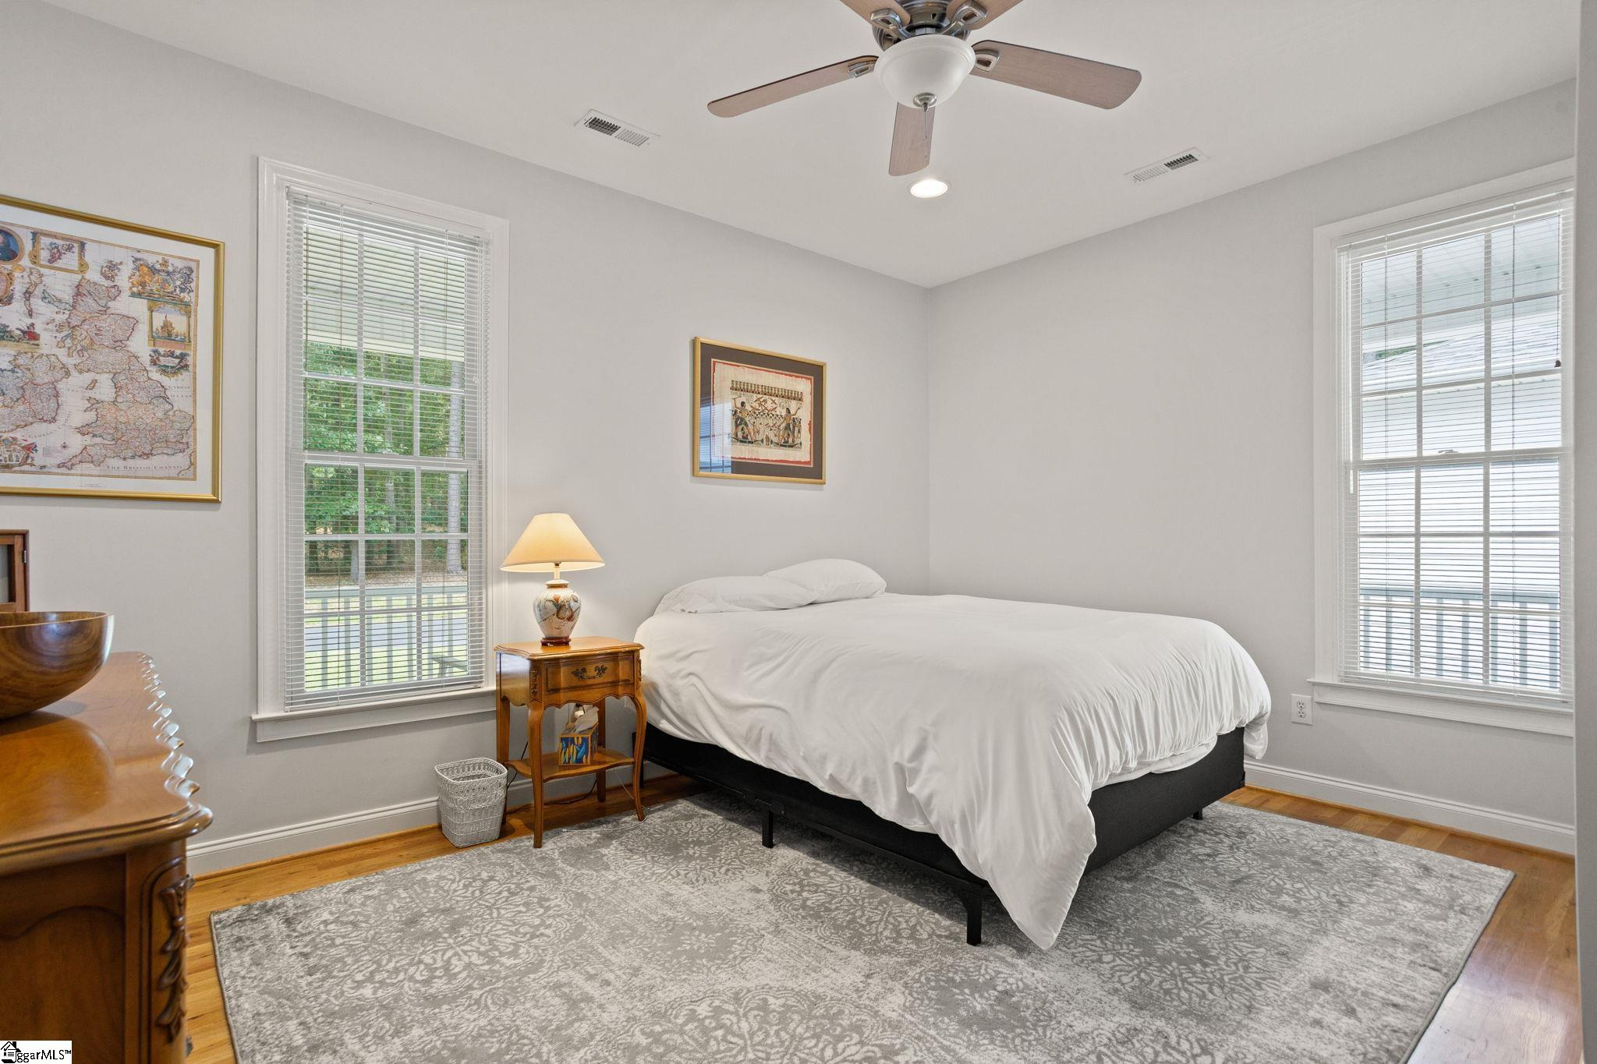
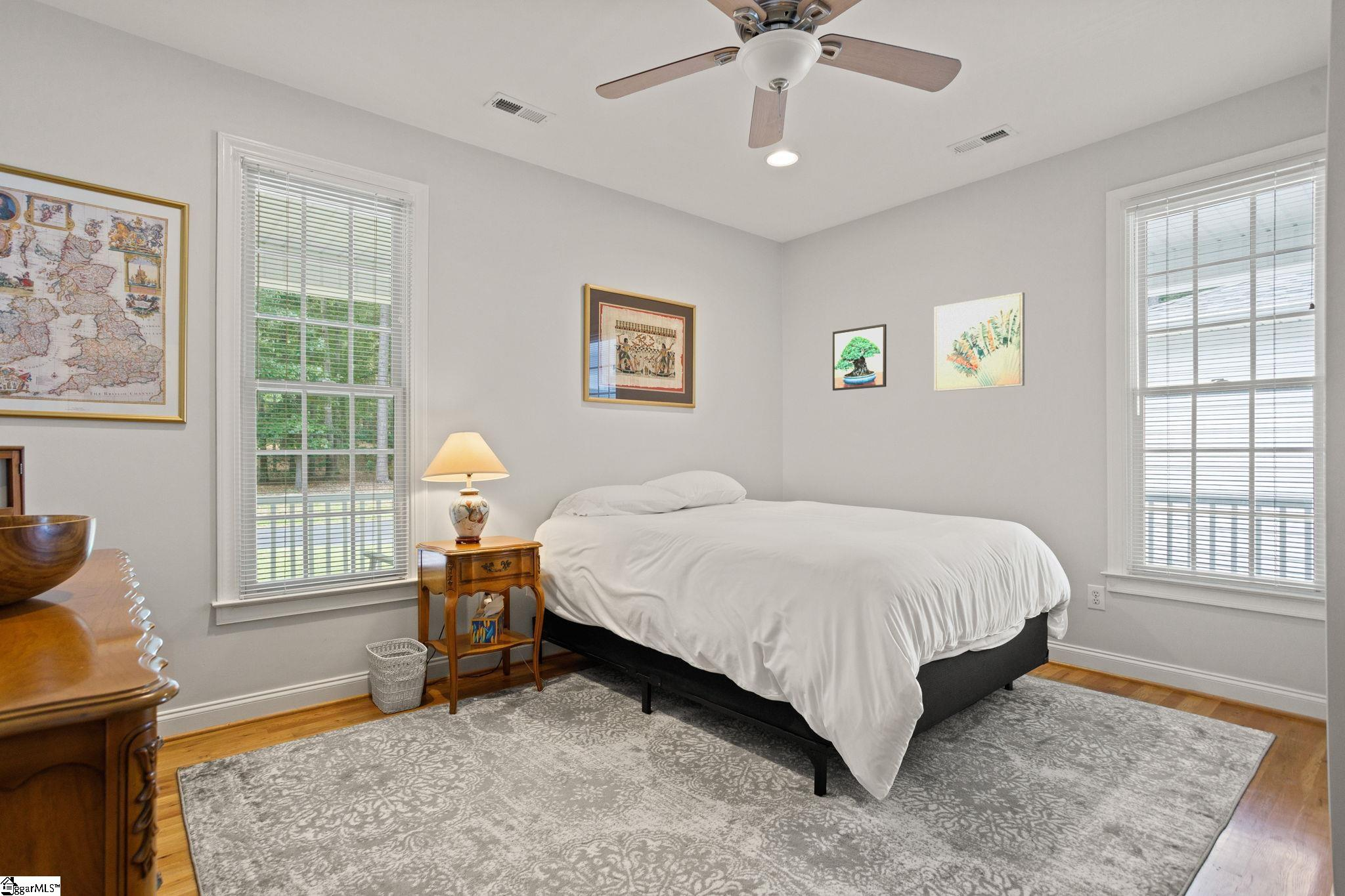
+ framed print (858, 358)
+ wall art (977, 344)
